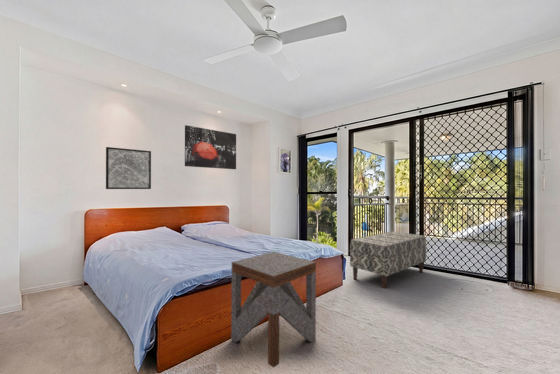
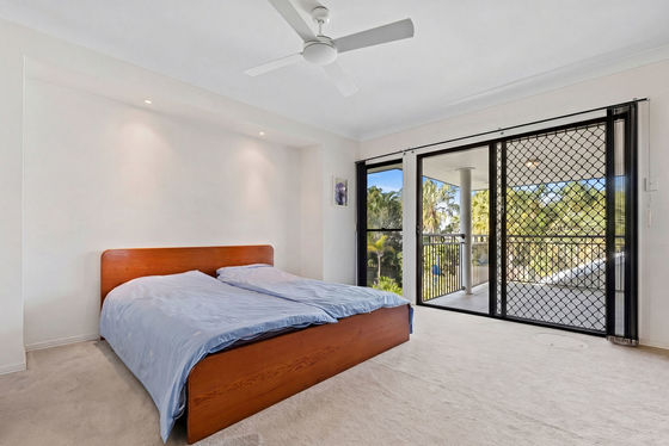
- wall art (212, 149)
- wall art (129, 169)
- bench (389, 256)
- side table (273, 300)
